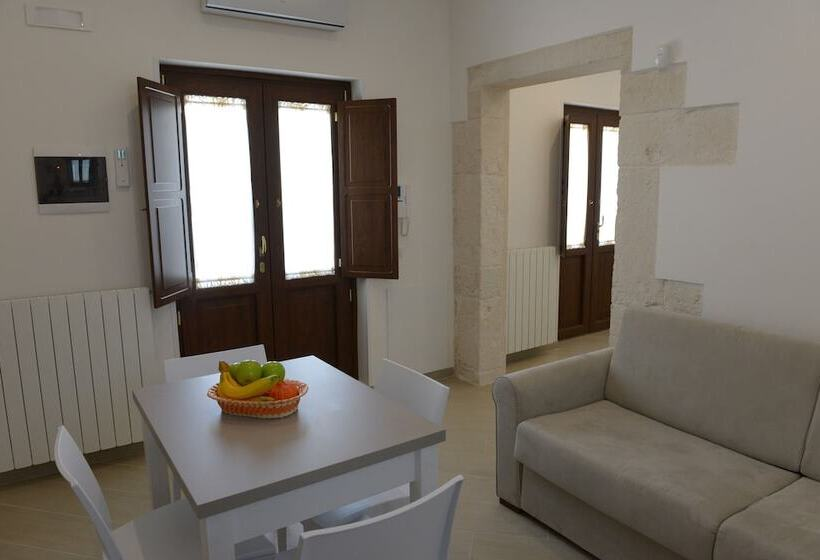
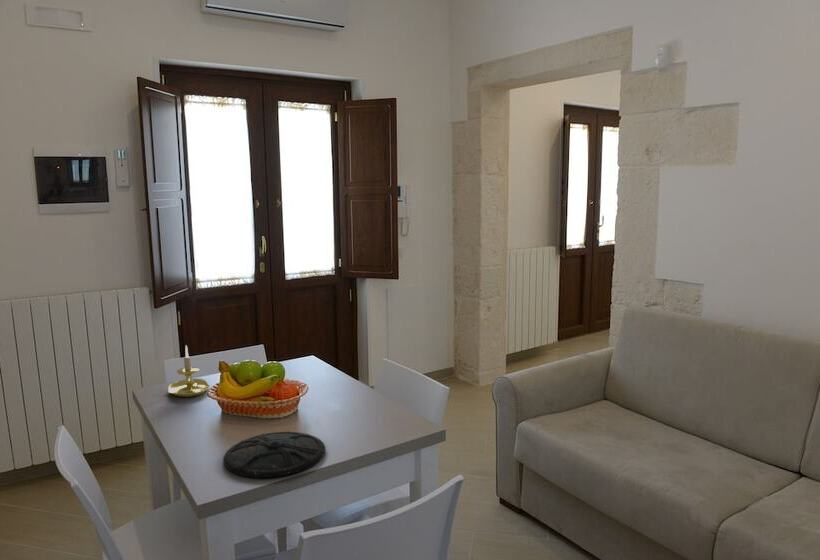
+ plate (275, 447)
+ candle holder (188, 369)
